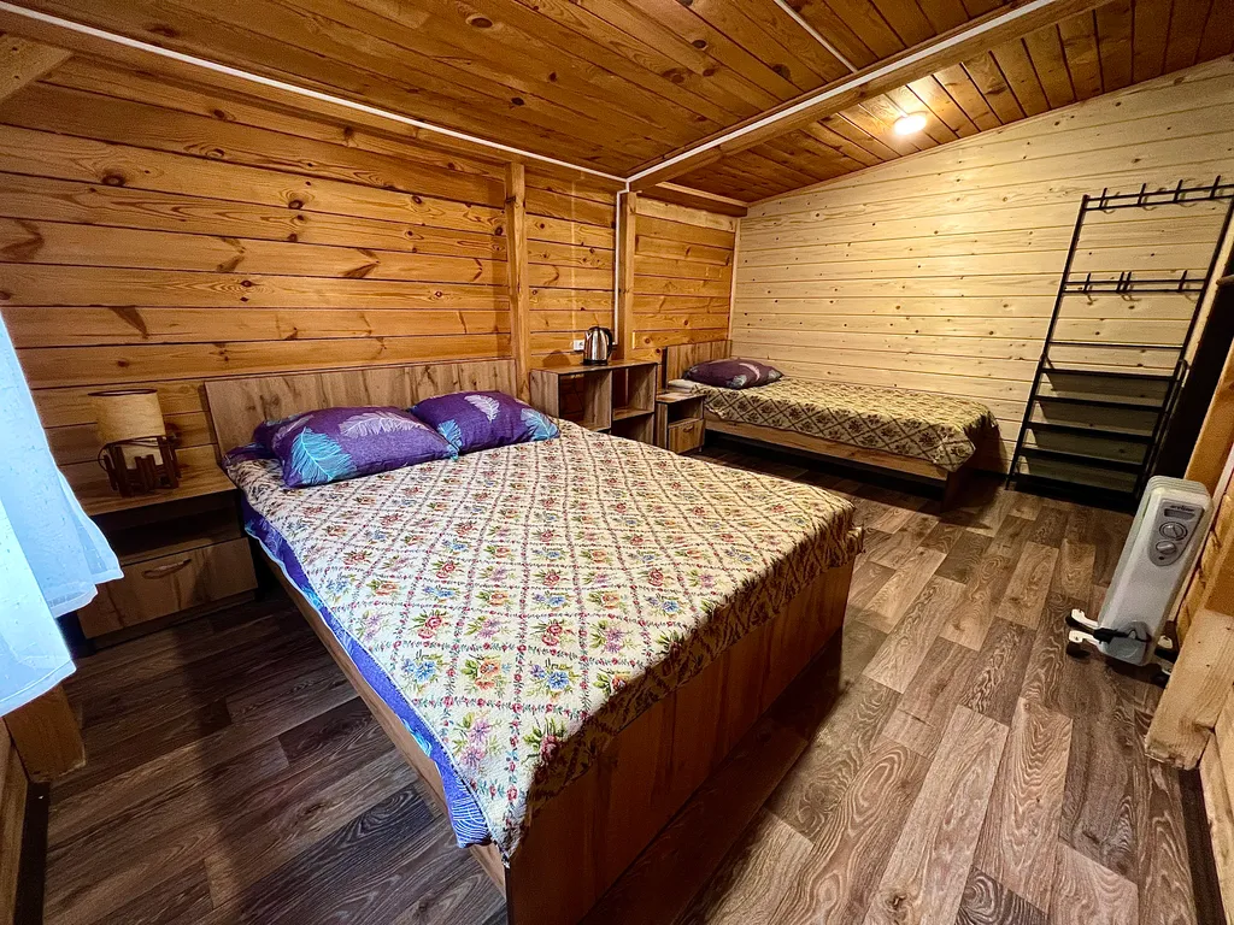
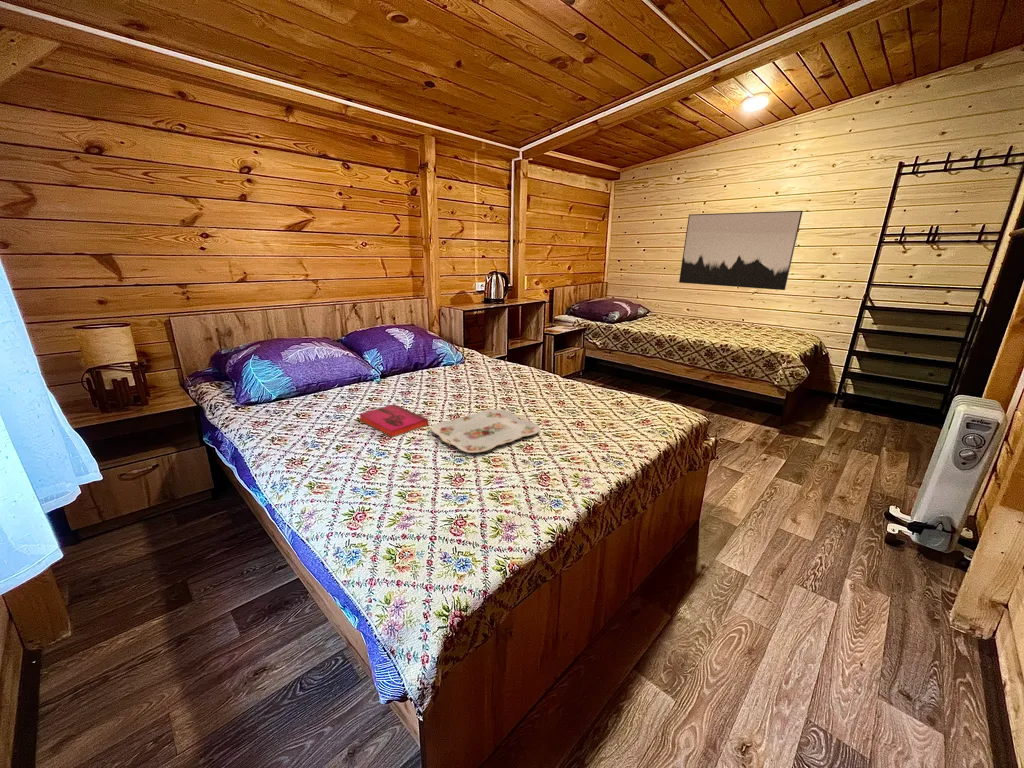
+ wall art (734, 250)
+ hardback book (393, 419)
+ serving tray (486, 429)
